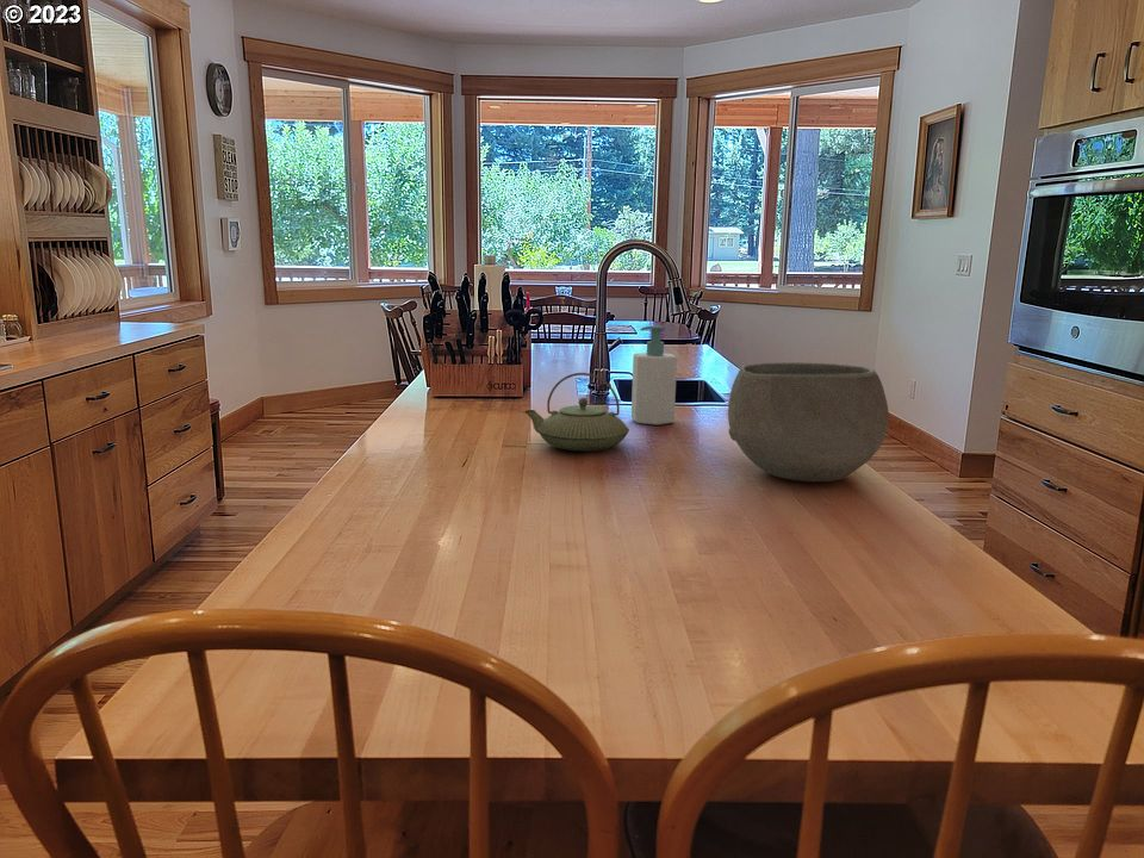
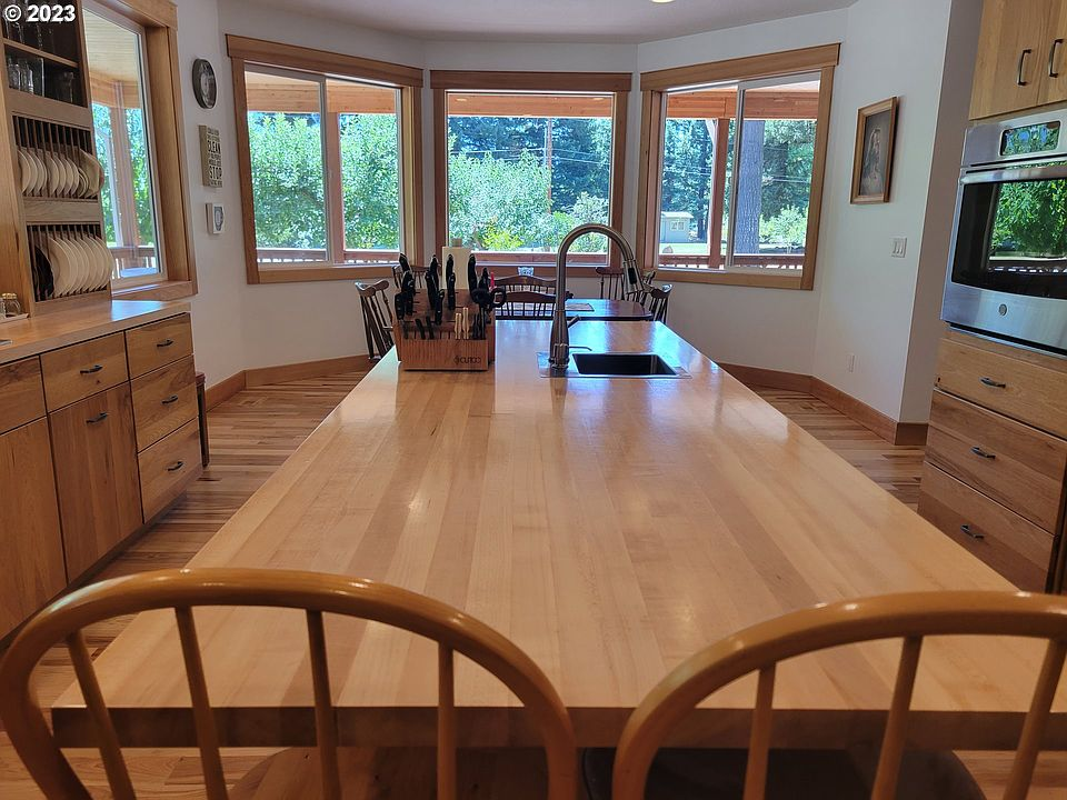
- bowl (806, 421)
- teapot (577, 409)
- soap bottle (654, 373)
